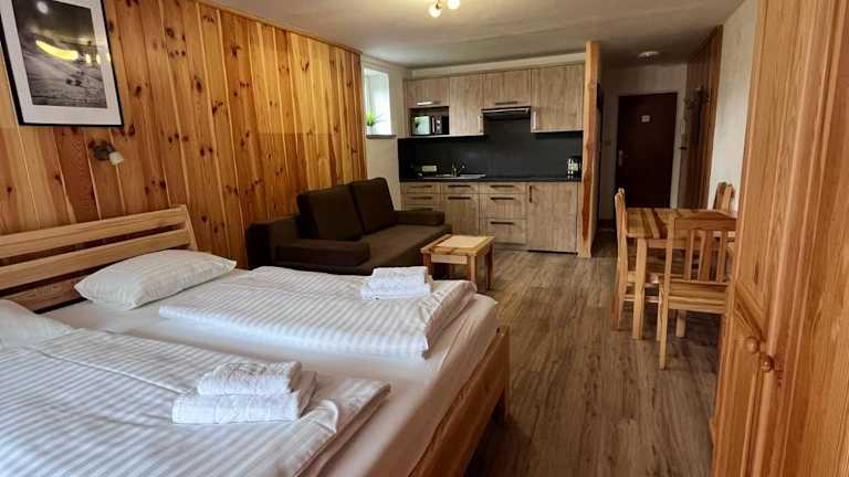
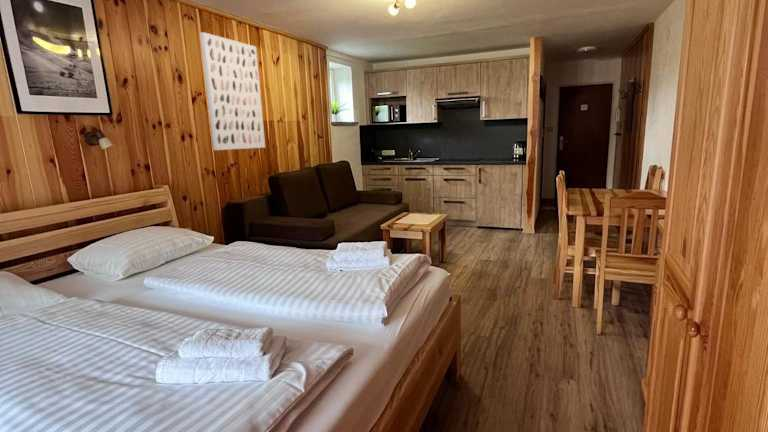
+ wall art (235, 95)
